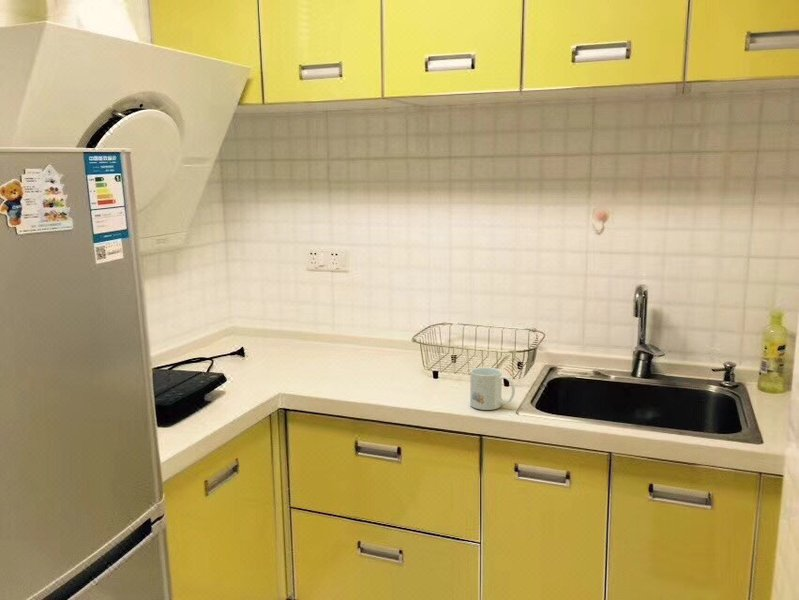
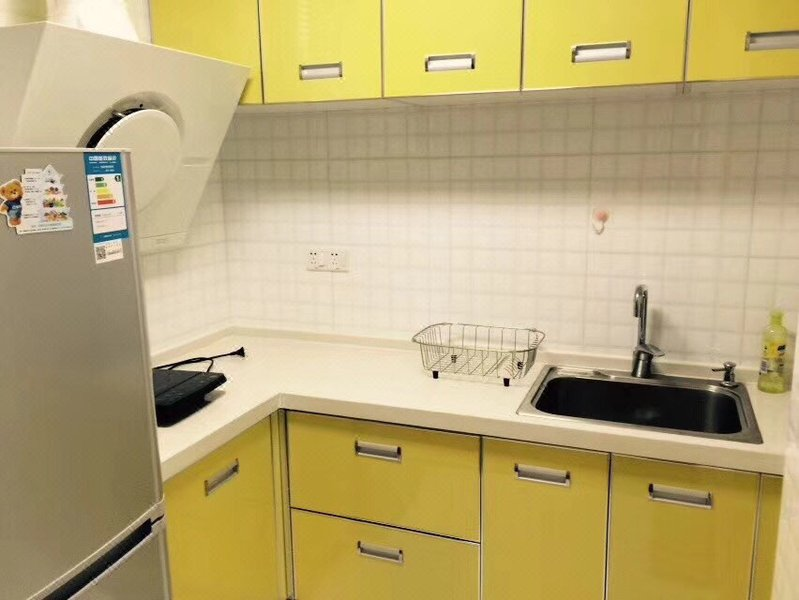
- mug (492, 389)
